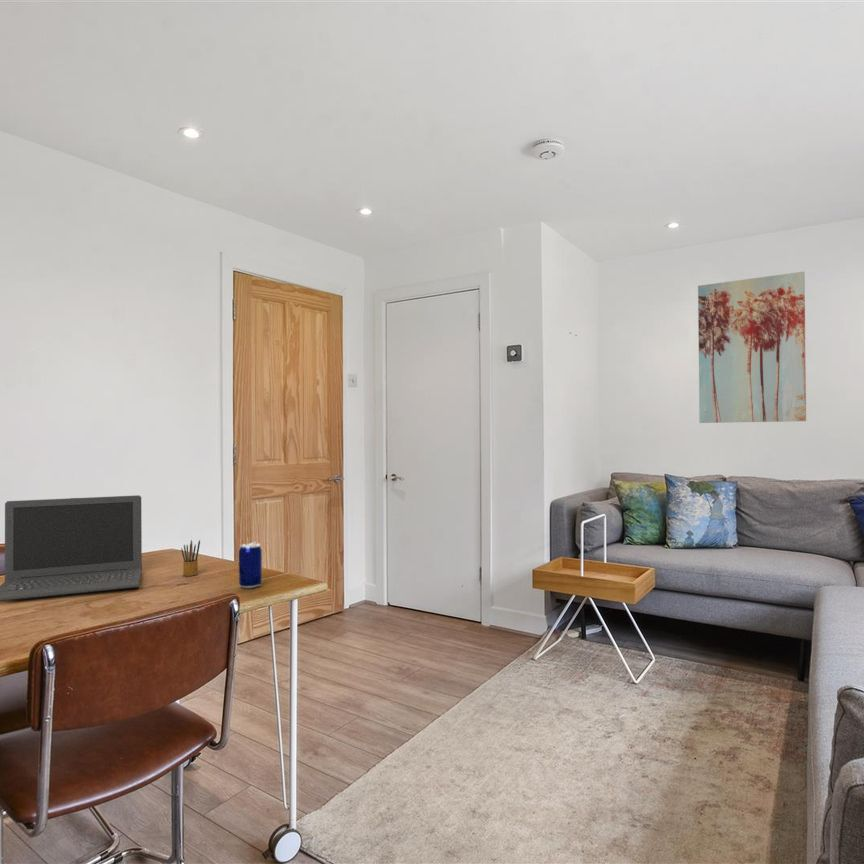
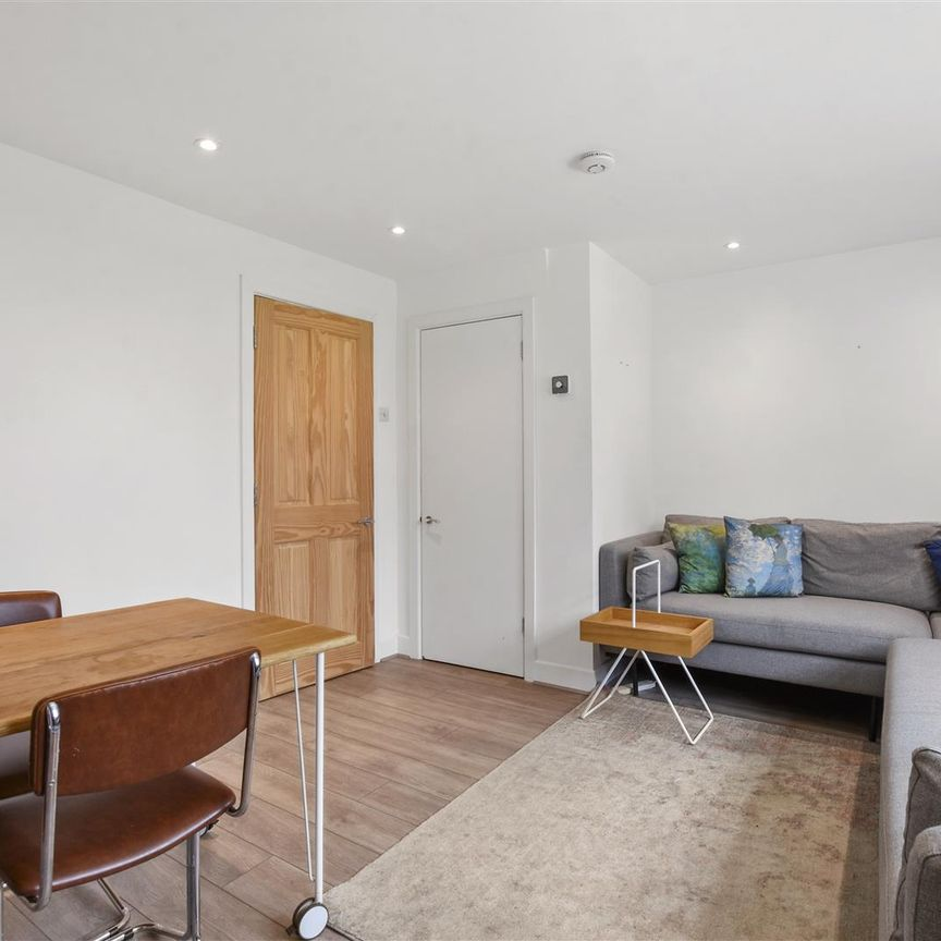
- beer can (250, 564)
- wall art (749, 350)
- laptop computer (71, 544)
- pencil box (191, 557)
